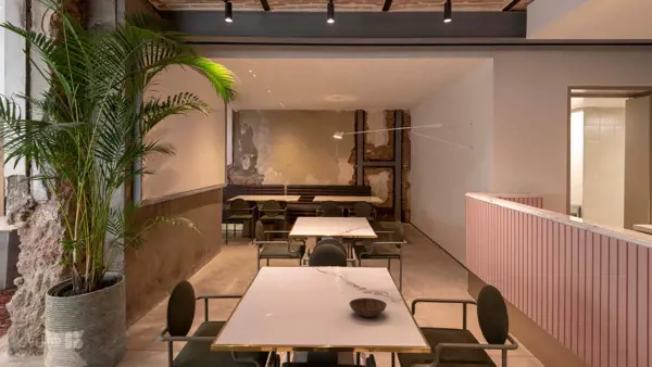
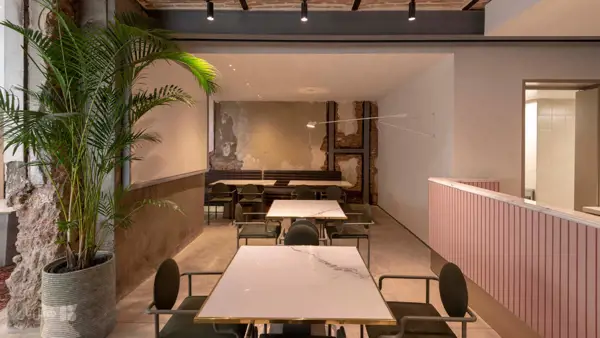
- bowl (367, 308)
